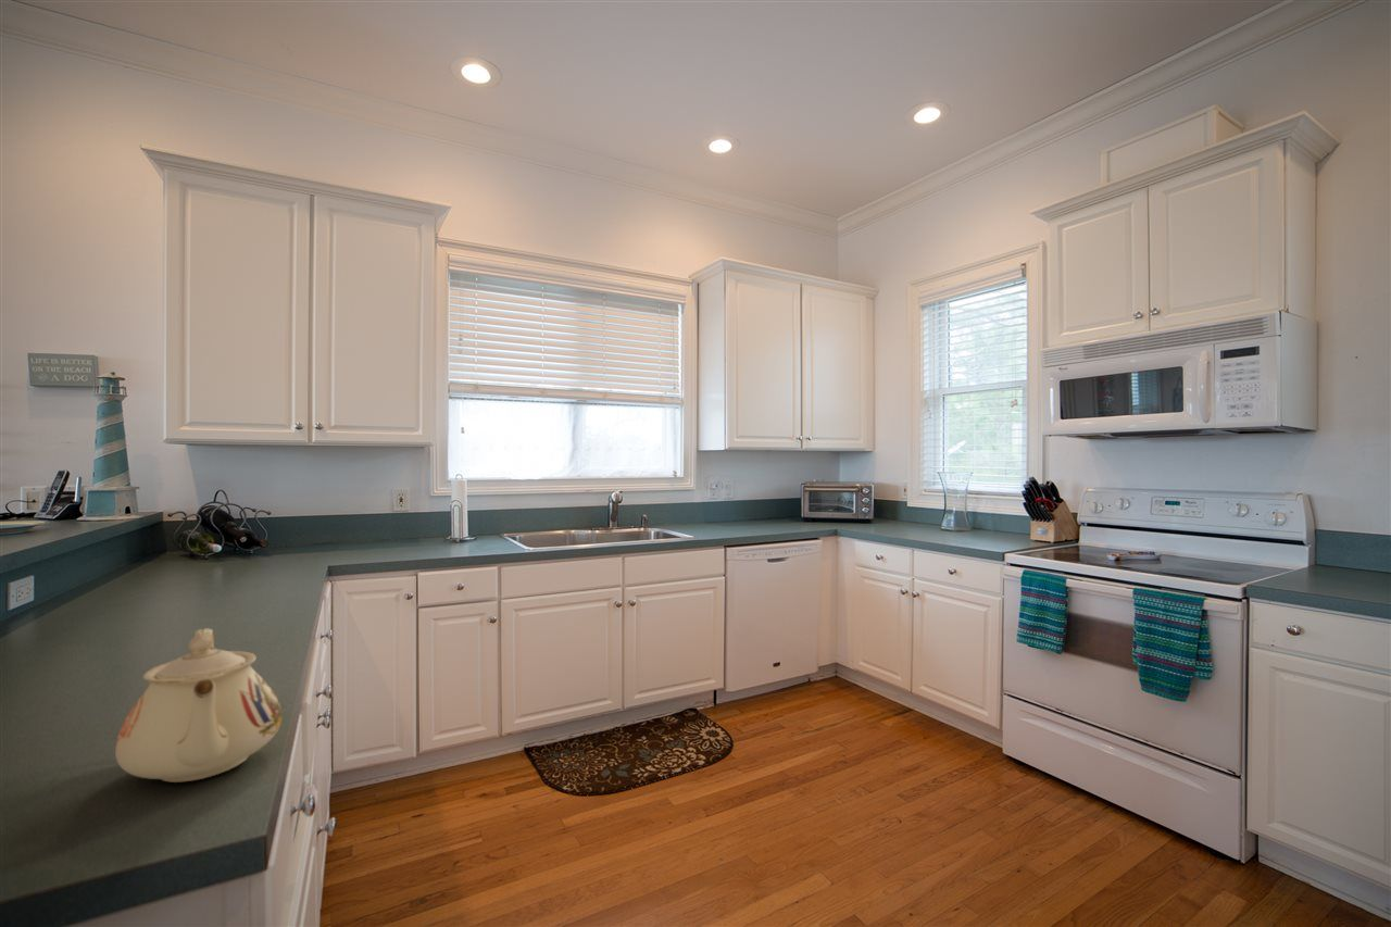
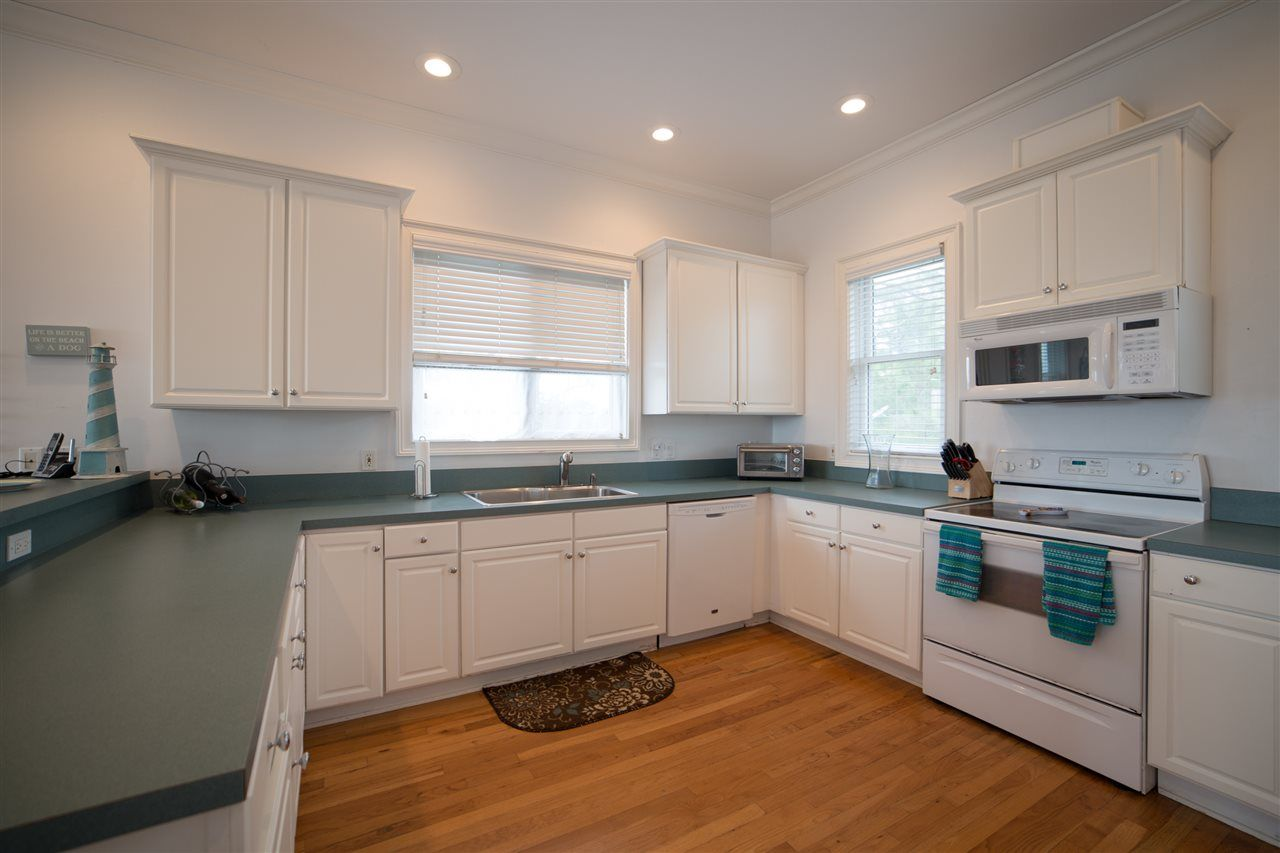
- teapot (203, 698)
